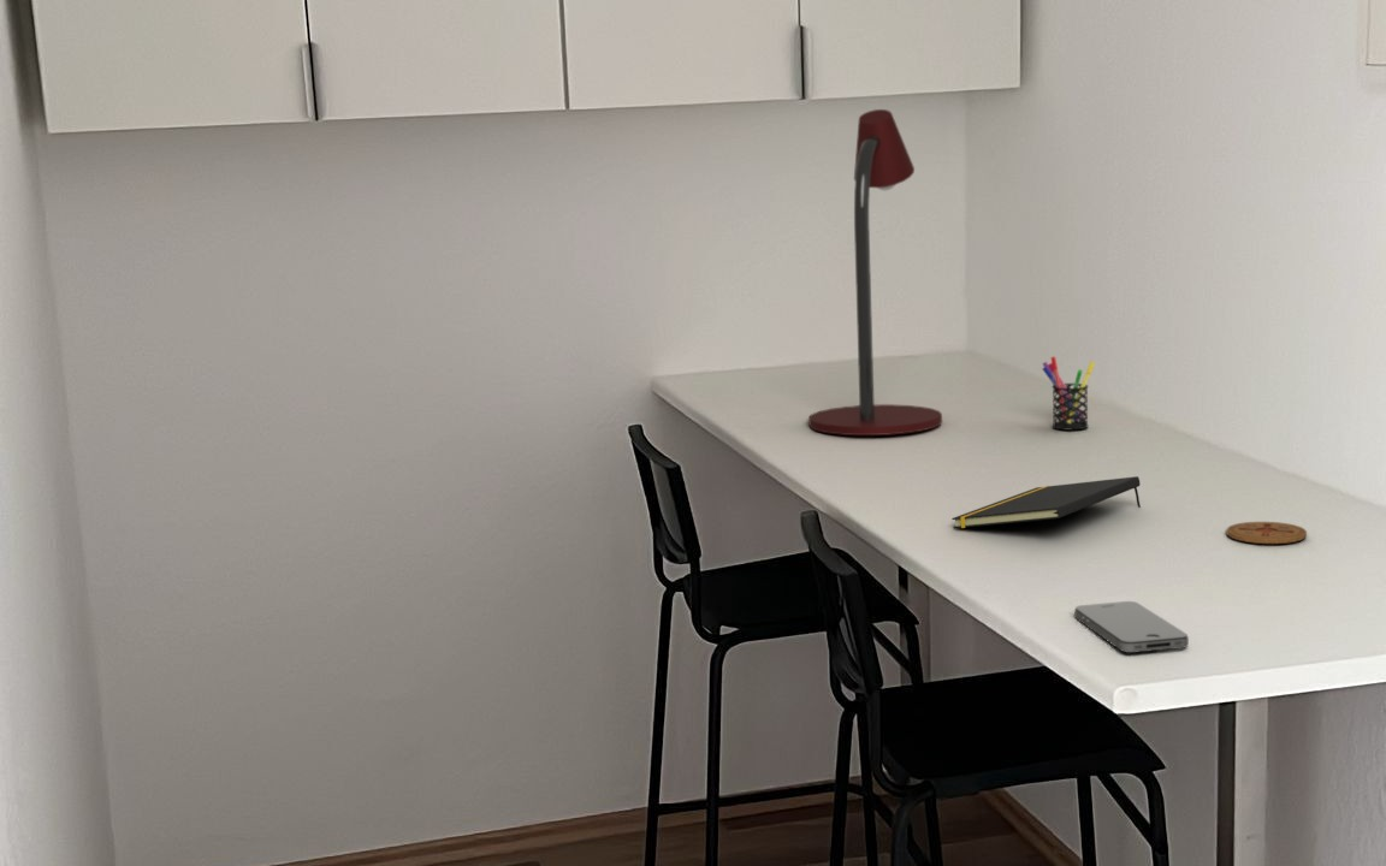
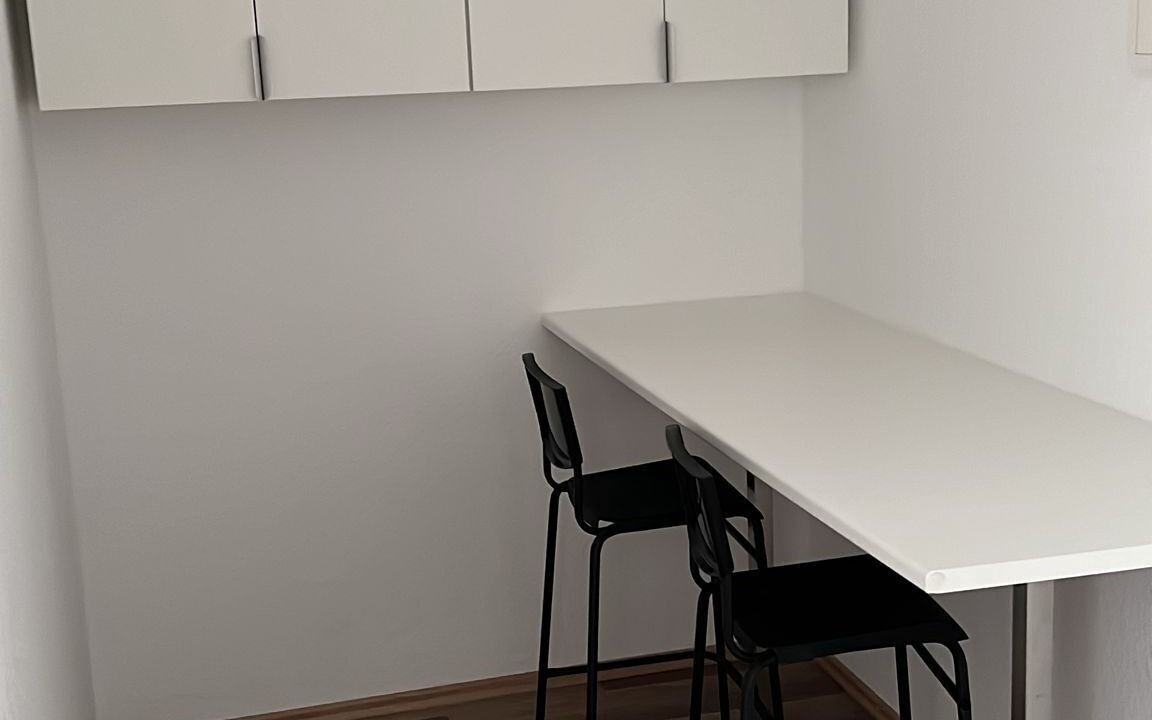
- pen holder (1070, 391)
- smartphone (1129, 625)
- notepad (1047, 502)
- coaster (1266, 532)
- desk lamp (869, 268)
